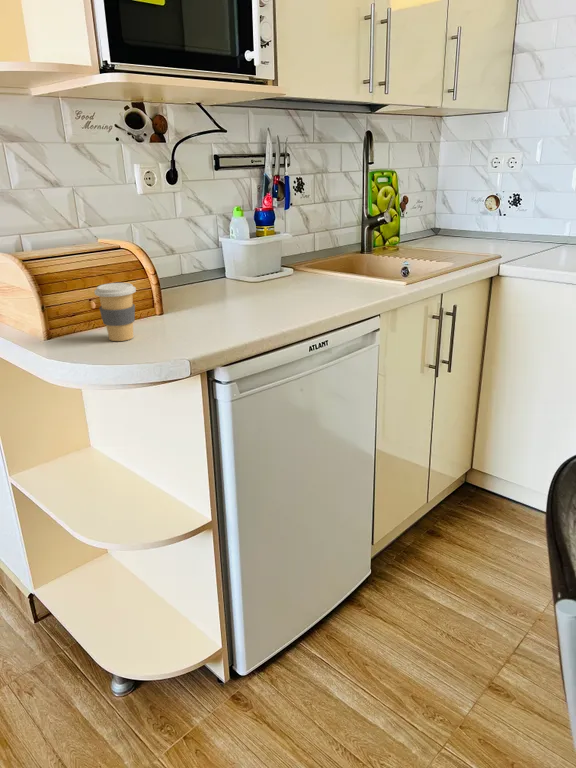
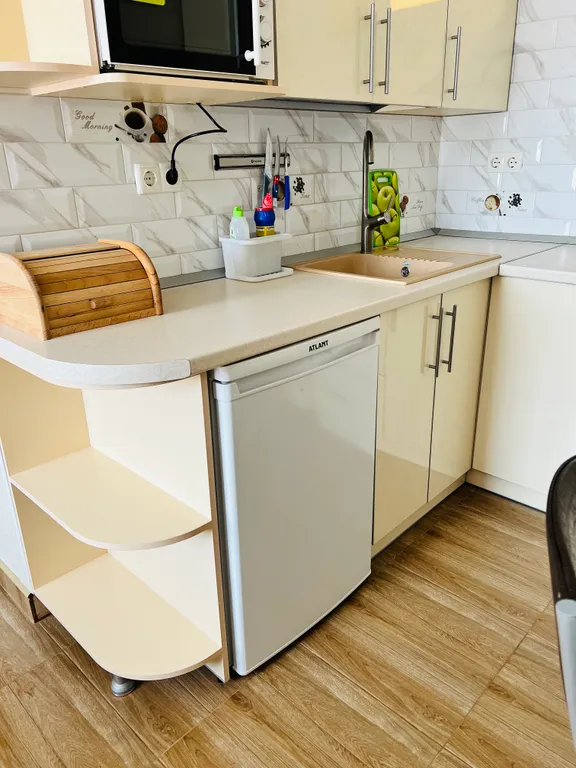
- coffee cup (118, 312)
